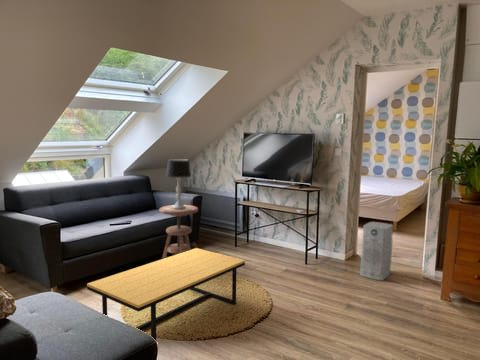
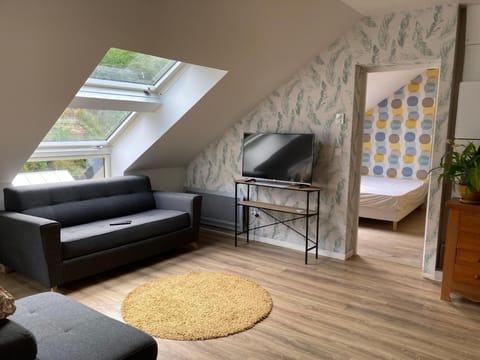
- side table (178, 236)
- table lamp (178, 183)
- coffee table (173, 292)
- air purifier (376, 249)
